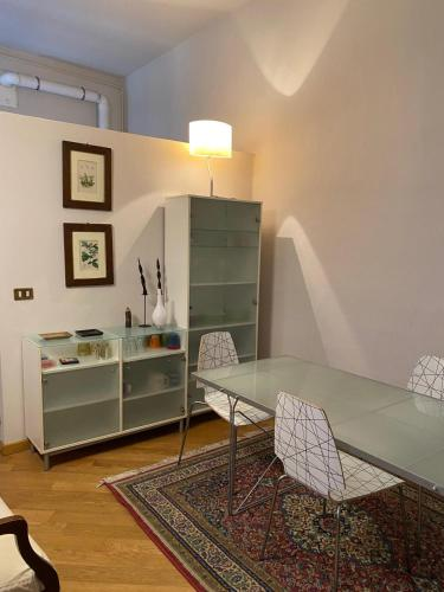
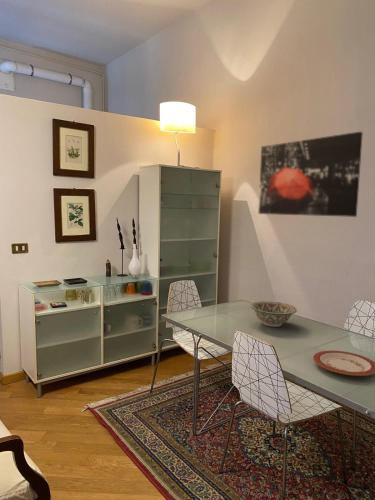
+ wall art (304, 178)
+ plate (344, 364)
+ decorative bowl (272, 315)
